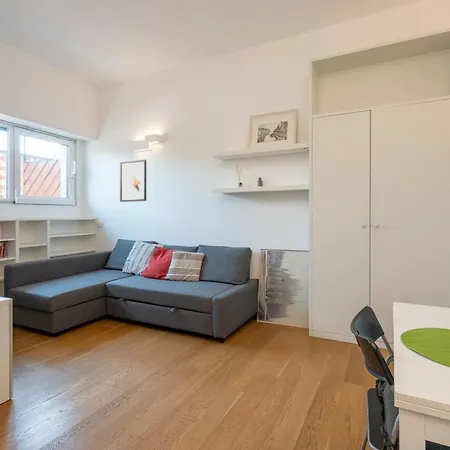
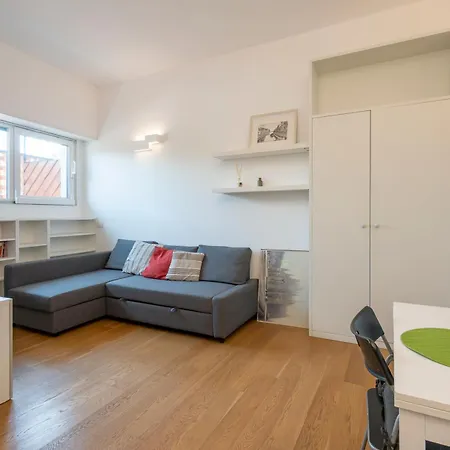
- wall art (132, 181)
